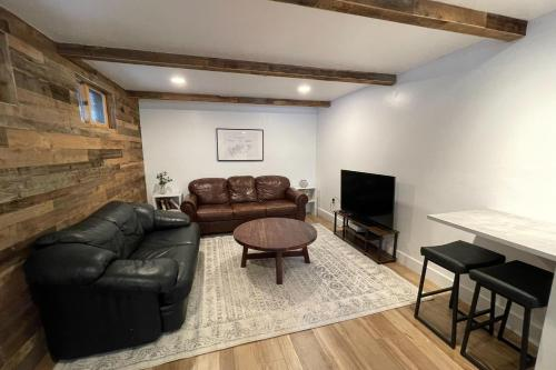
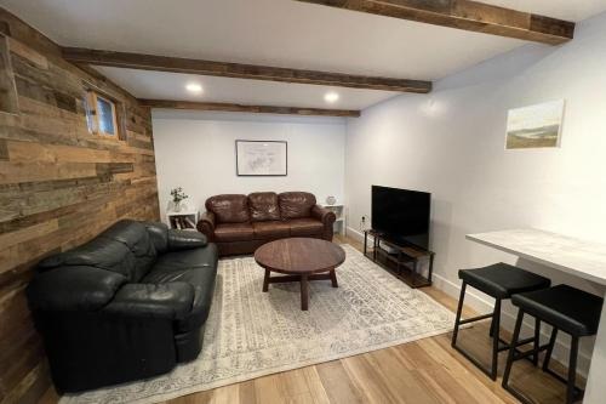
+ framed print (532, 127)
